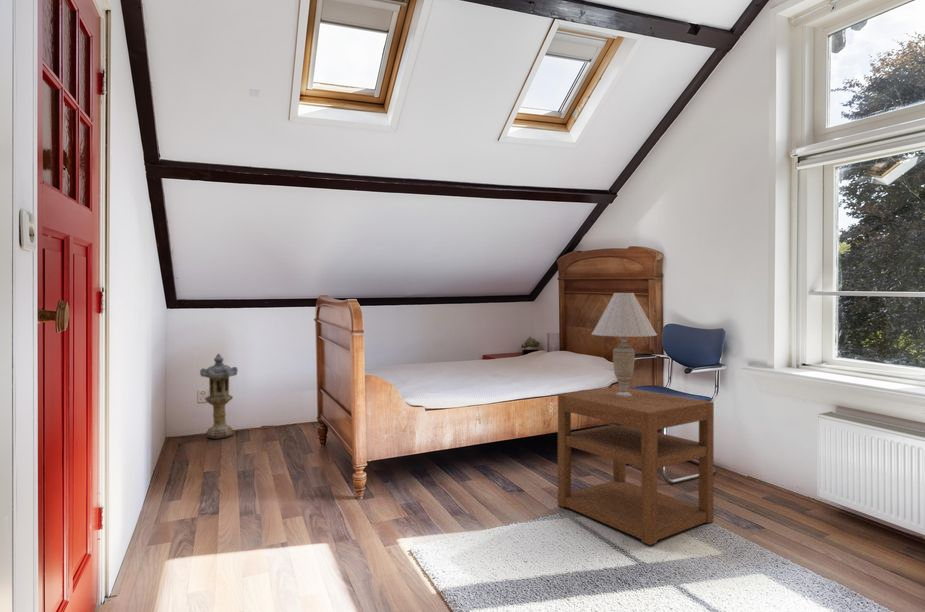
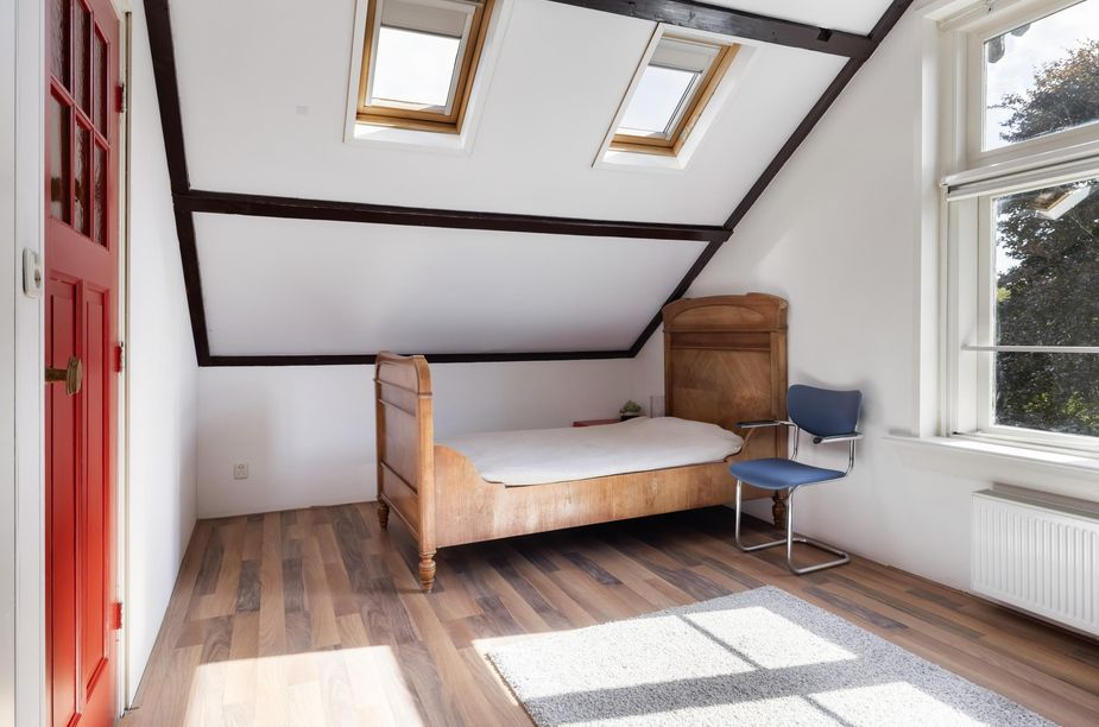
- table lamp (623, 343)
- lantern (219, 394)
- nightstand (632, 455)
